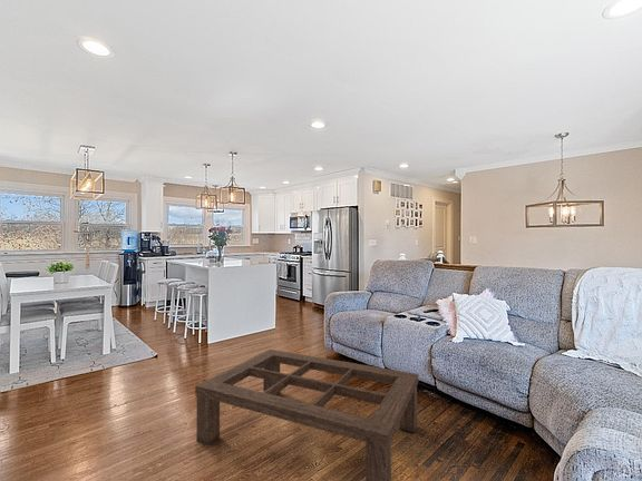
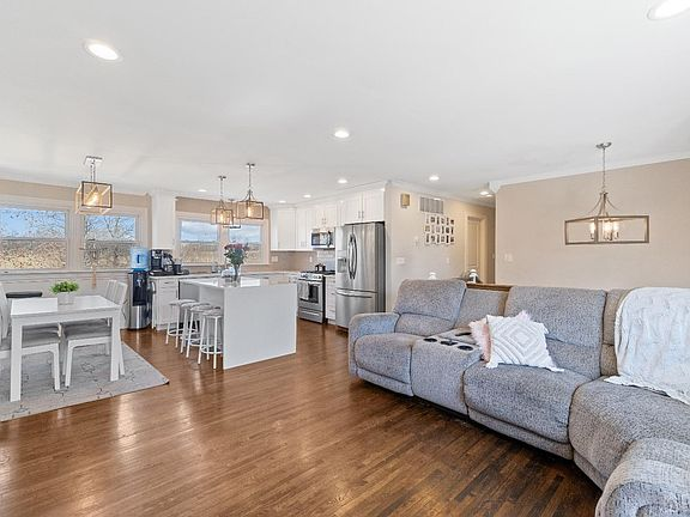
- coffee table (311, 405)
